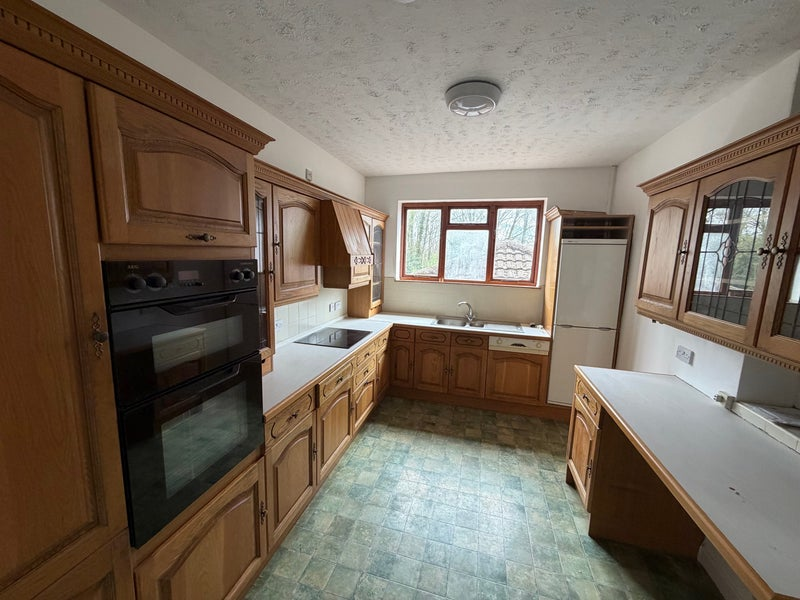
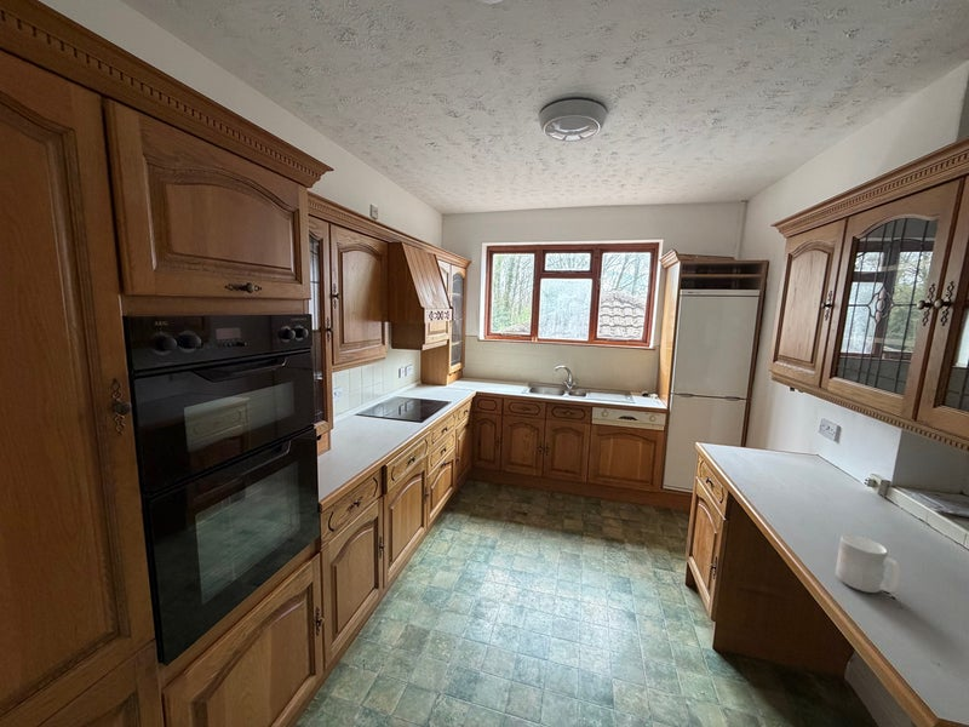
+ mug (866, 565)
